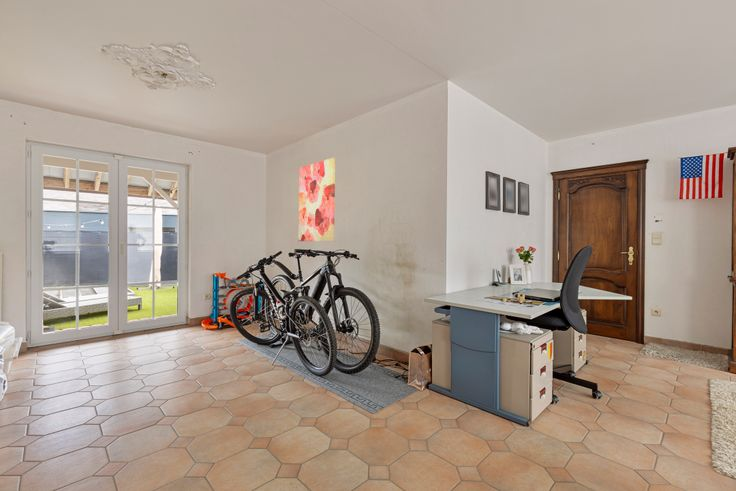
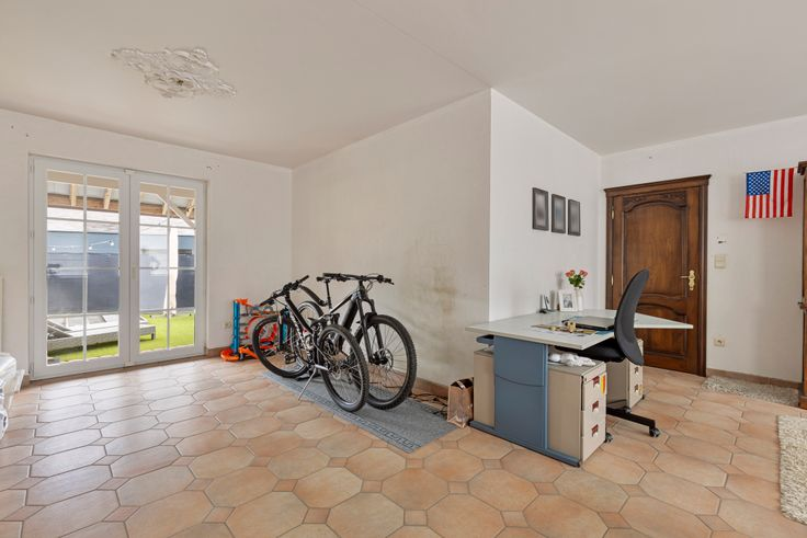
- wall art (315, 202)
